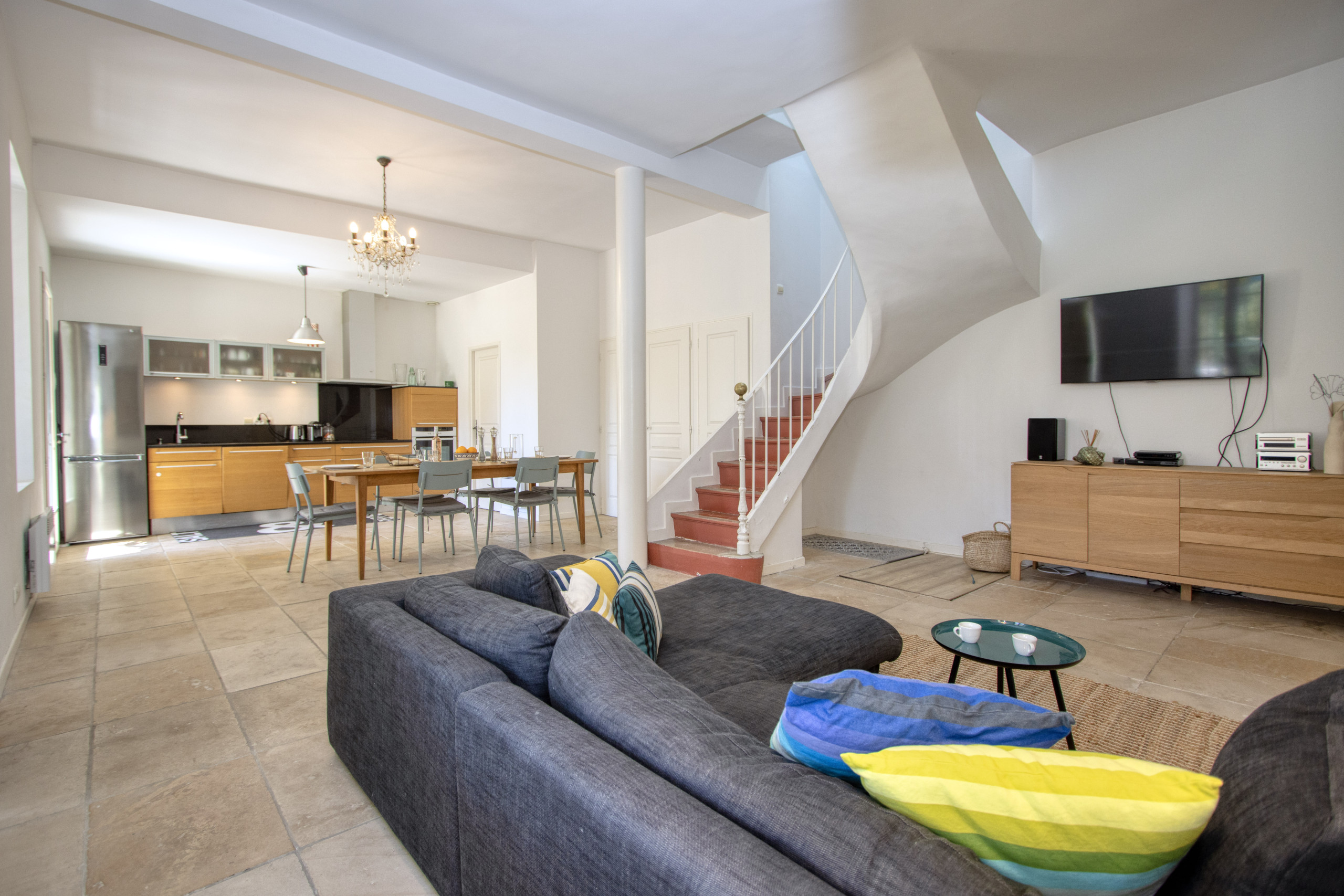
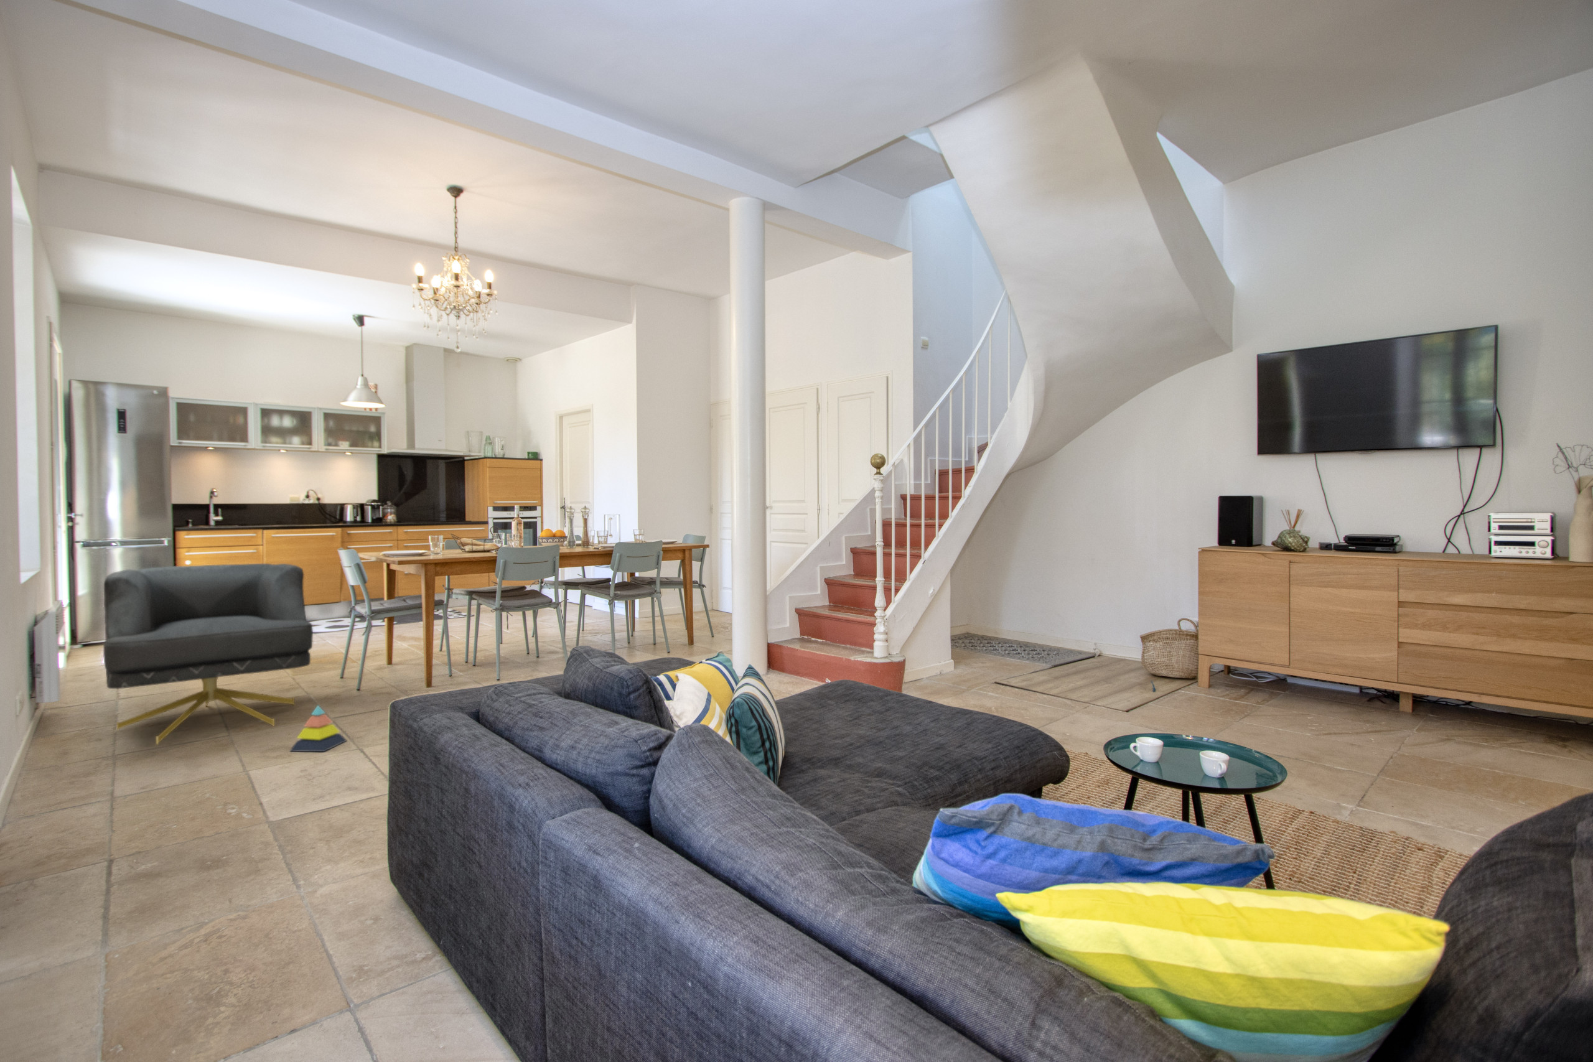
+ stacking toy (318, 725)
+ armchair (211, 644)
